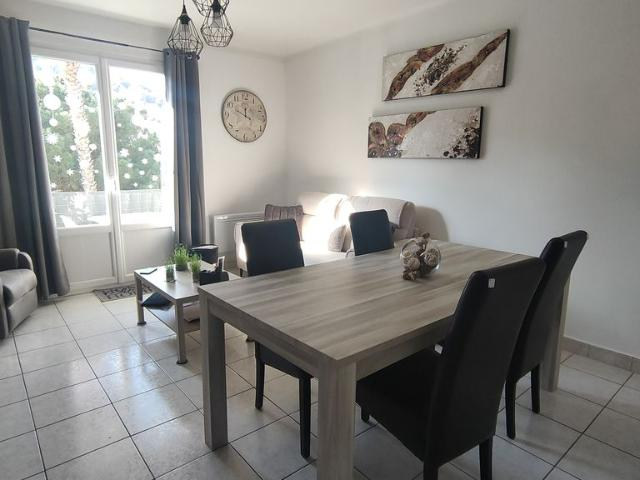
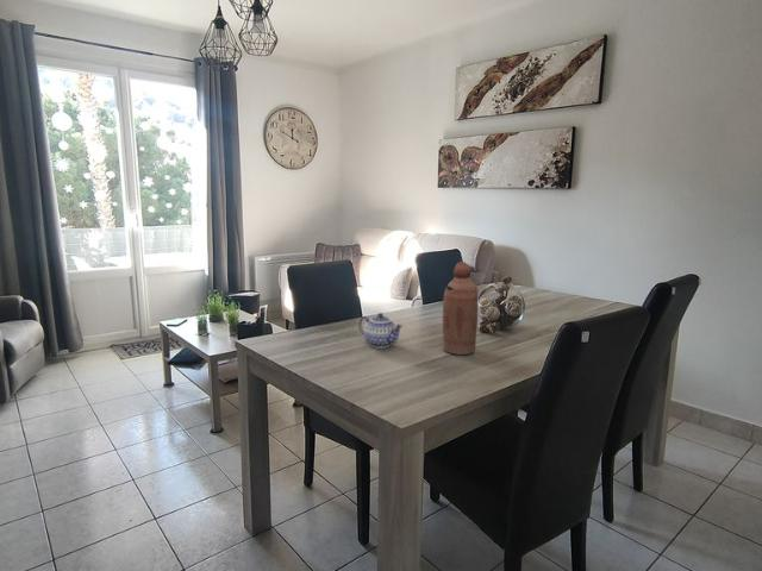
+ bottle (460, 306)
+ teapot (380, 328)
